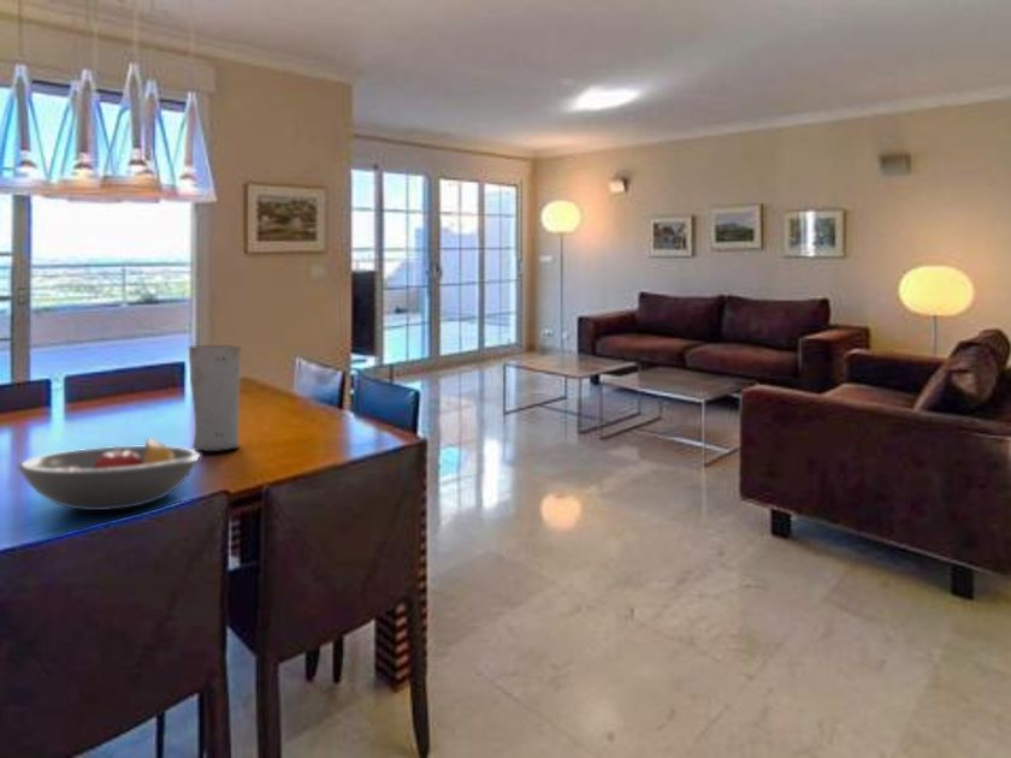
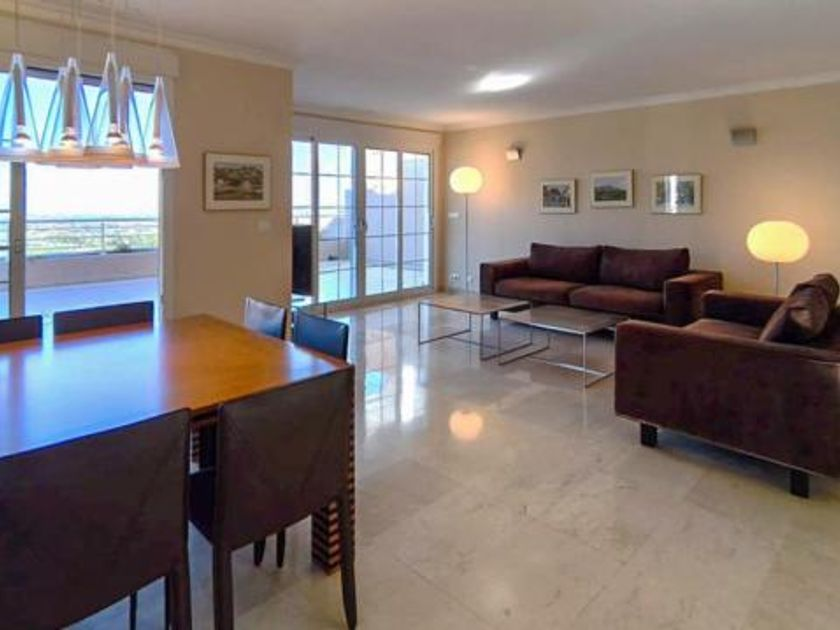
- vase (217, 397)
- fruit bowl (114, 474)
